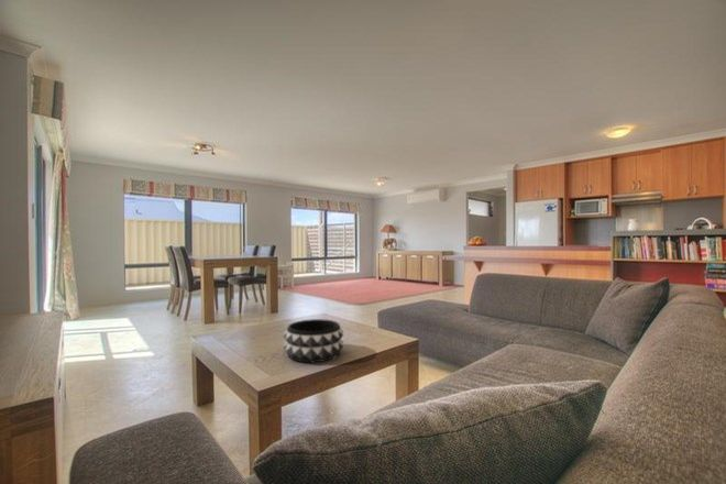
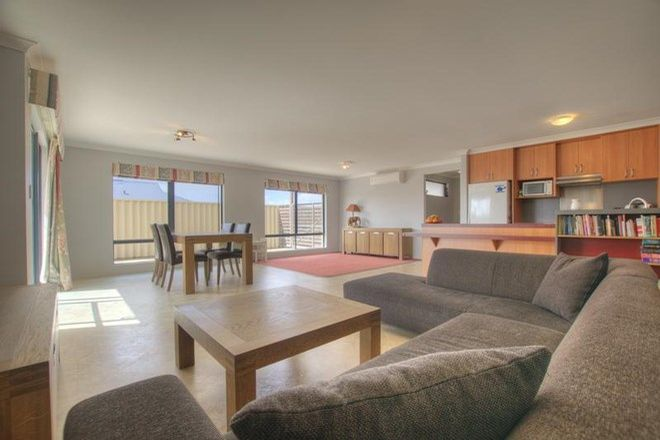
- decorative bowl (314, 339)
